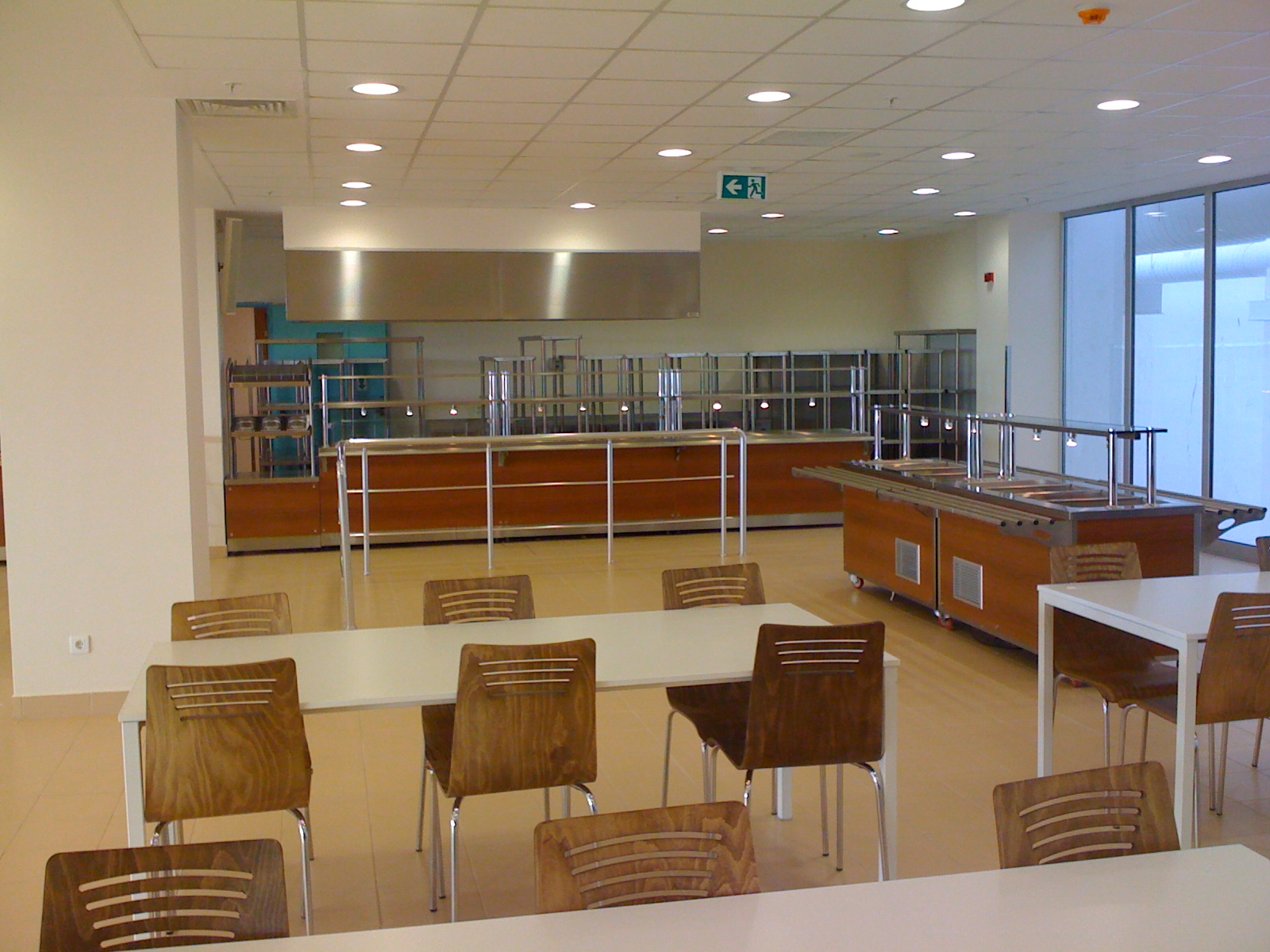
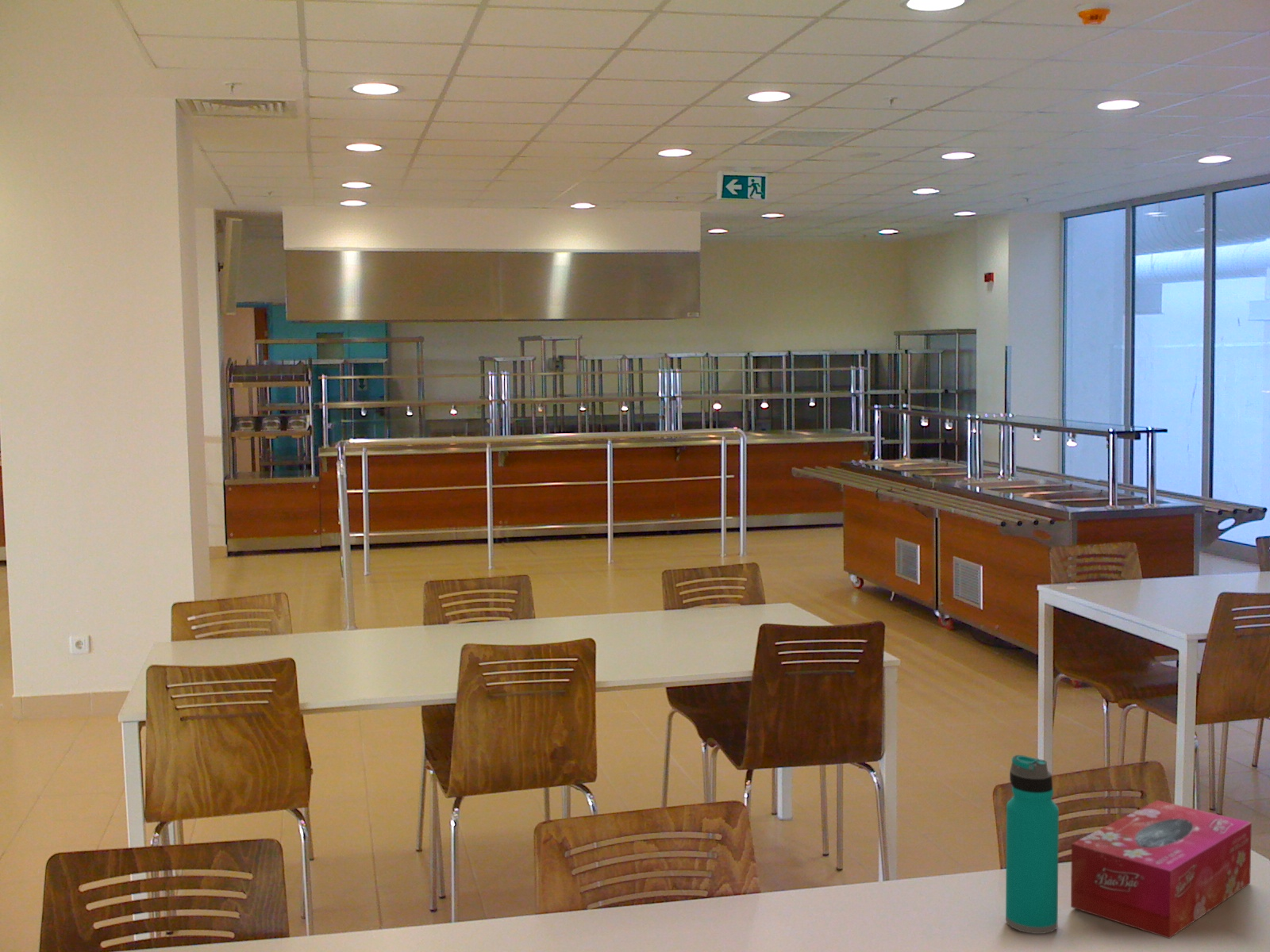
+ tissue box (1163, 864)
+ water bottle (1032, 842)
